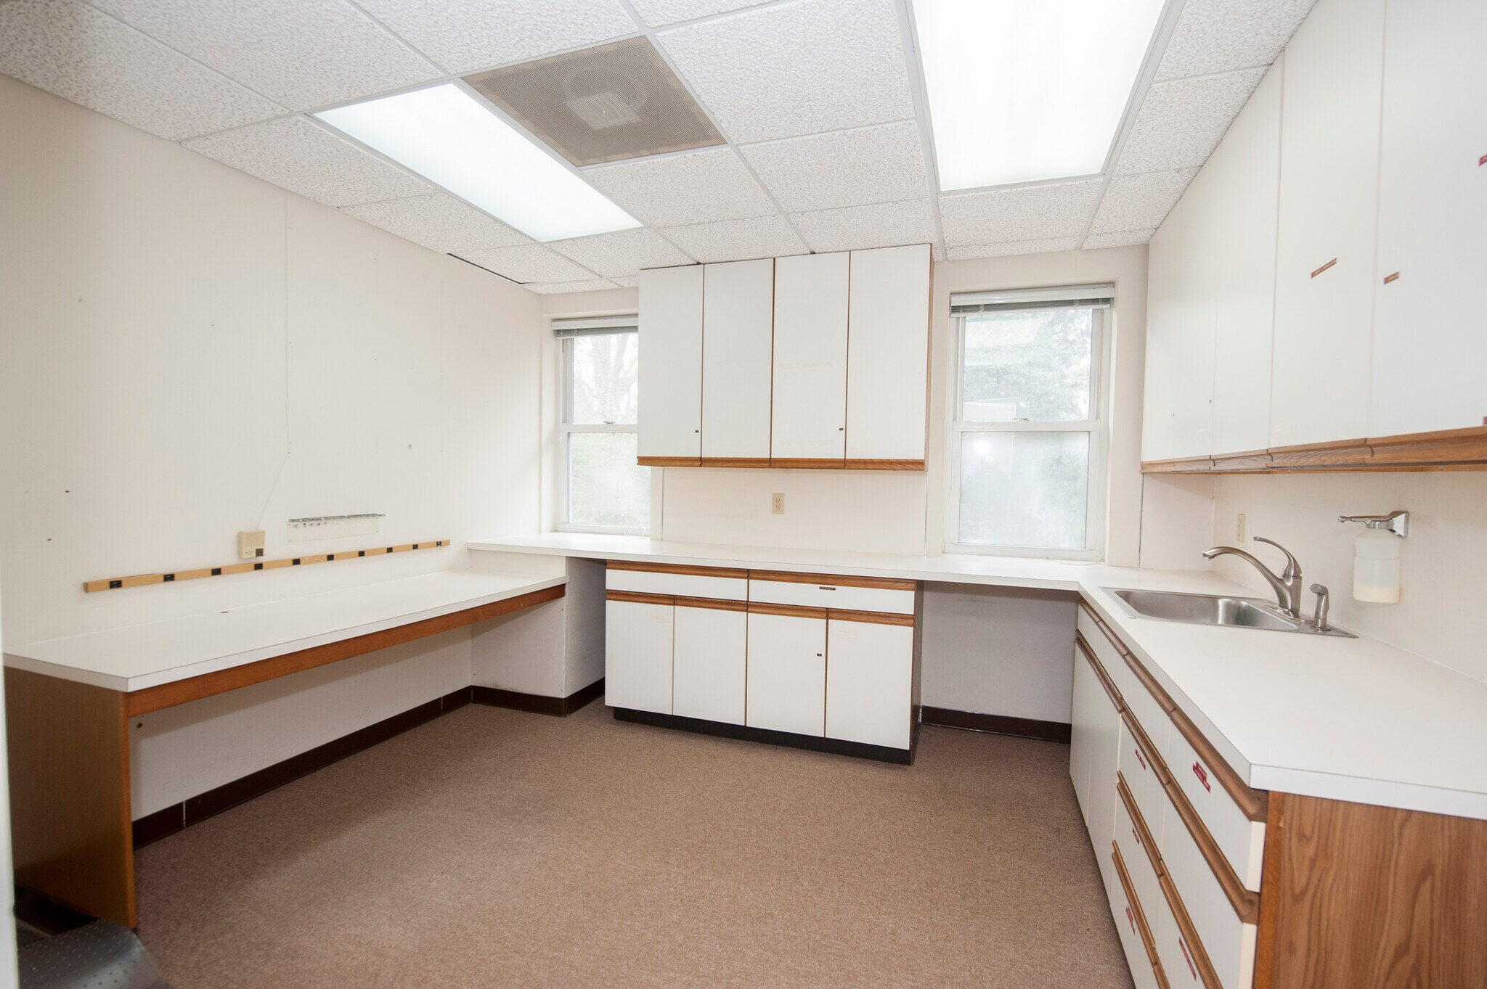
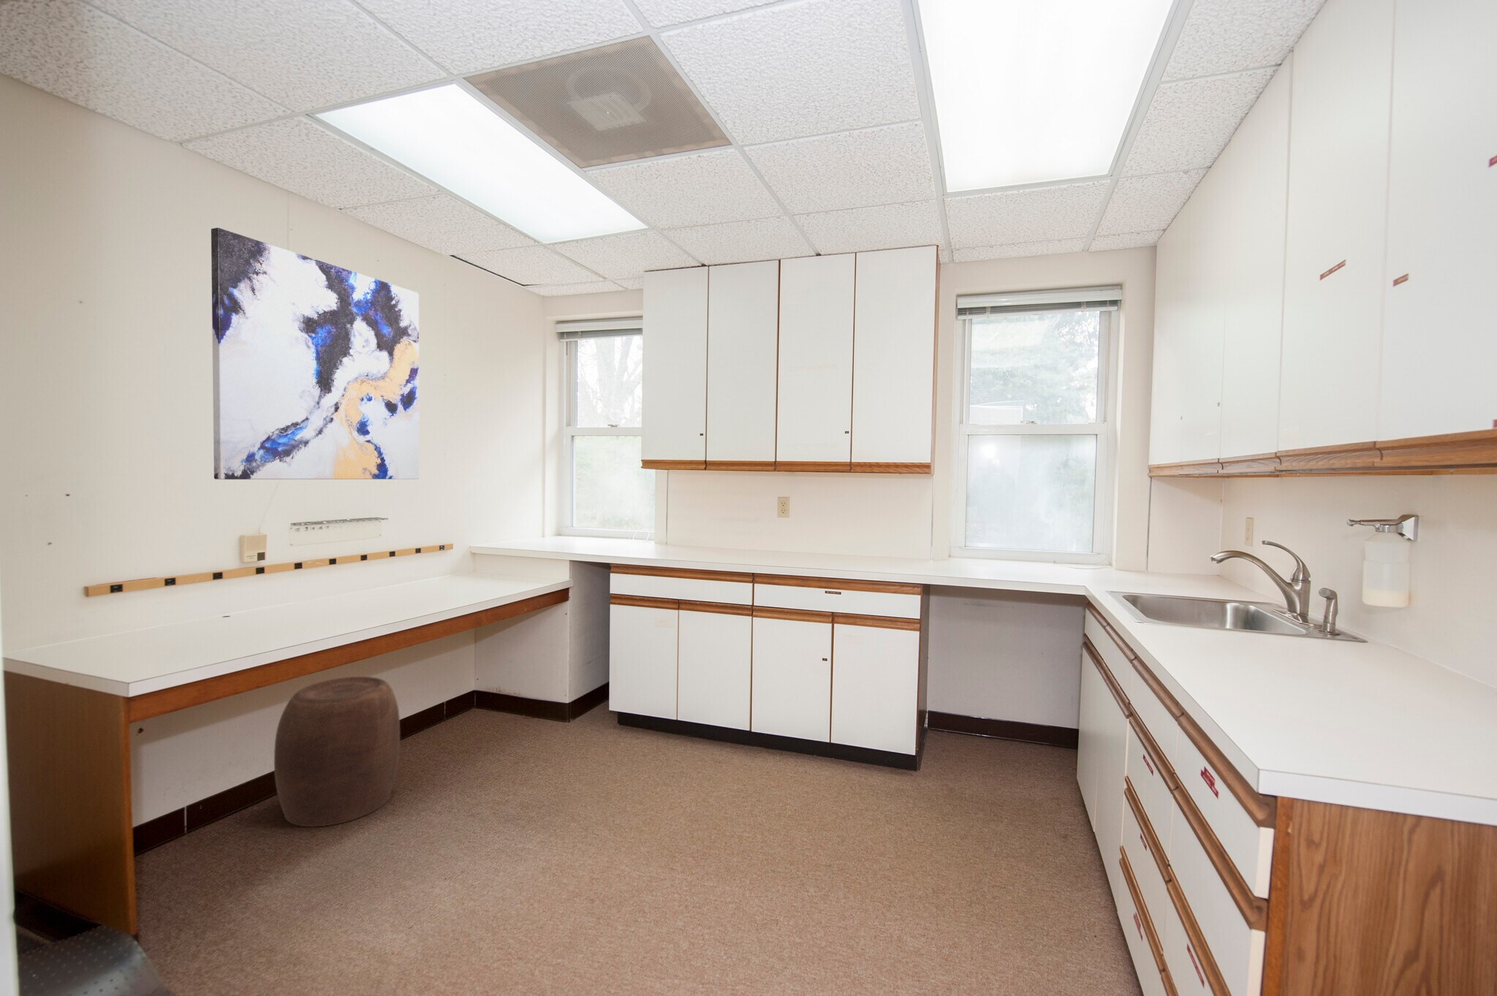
+ stool (339, 746)
+ wall art (330, 372)
